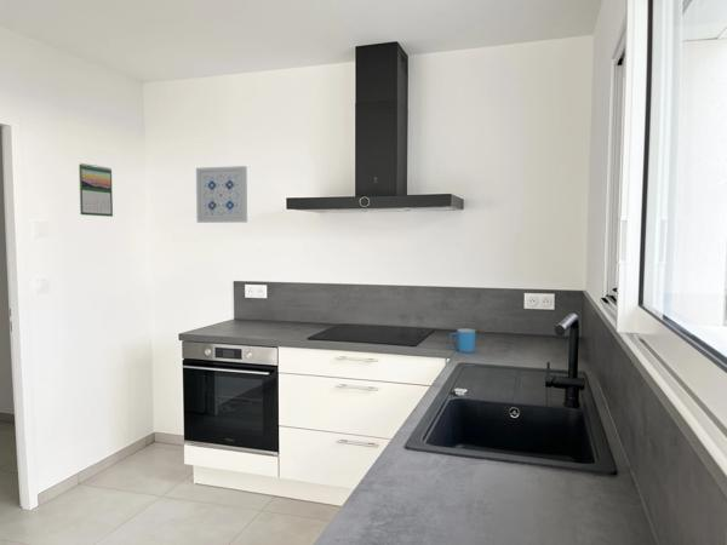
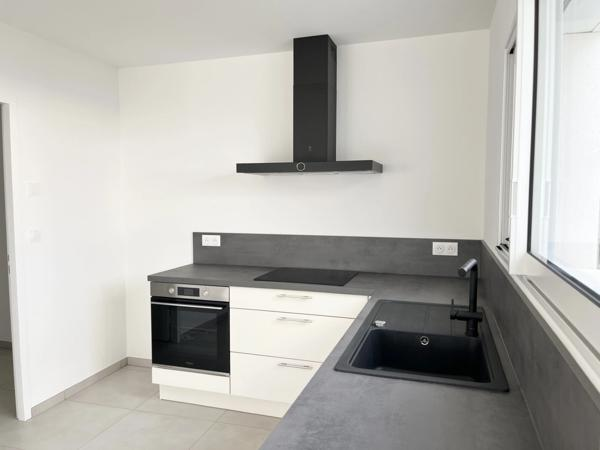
- wall art (221, 194)
- mug (462, 339)
- calendar (96, 190)
